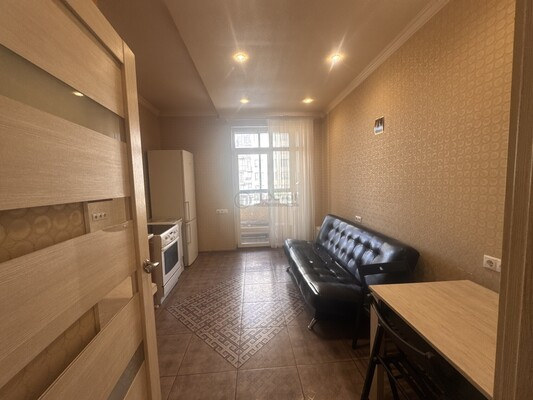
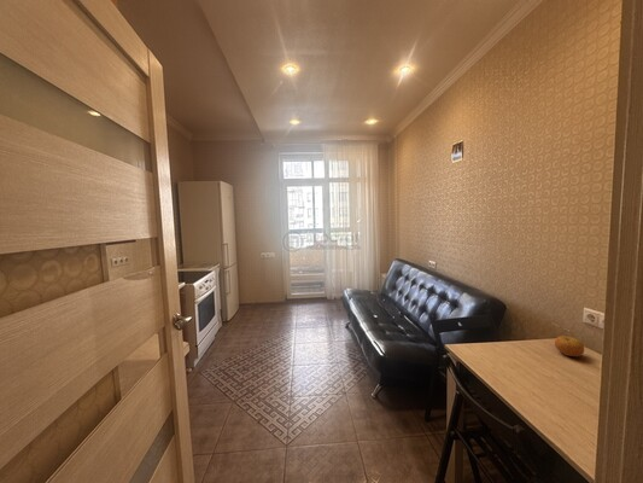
+ fruit (568, 345)
